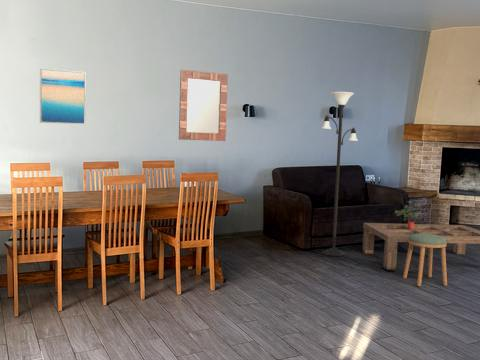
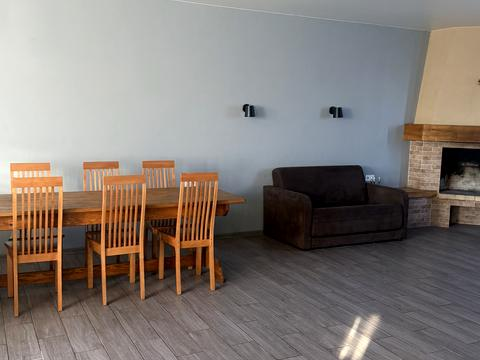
- home mirror (203, 106)
- stool (428, 258)
- wall art (63, 97)
- coffee table (427, 233)
- potted plant (408, 214)
- floor lamp (337, 174)
